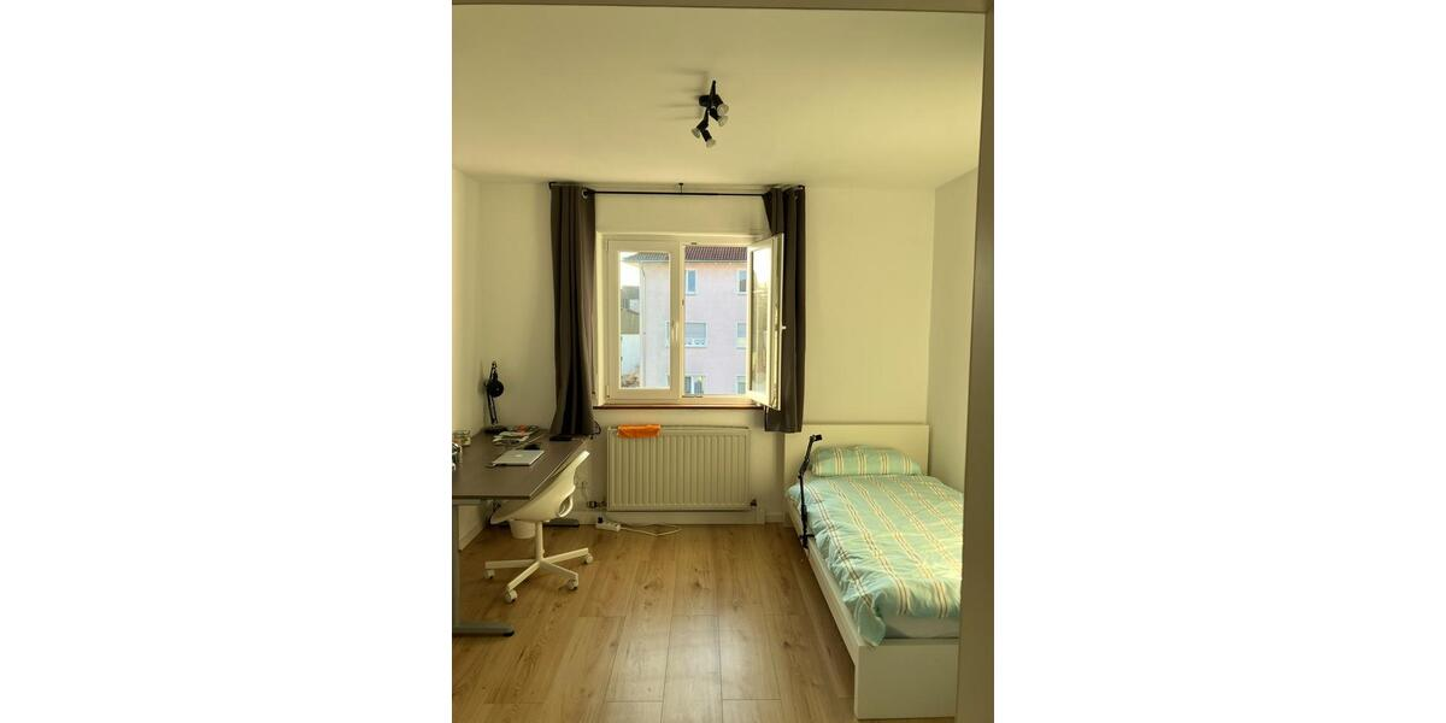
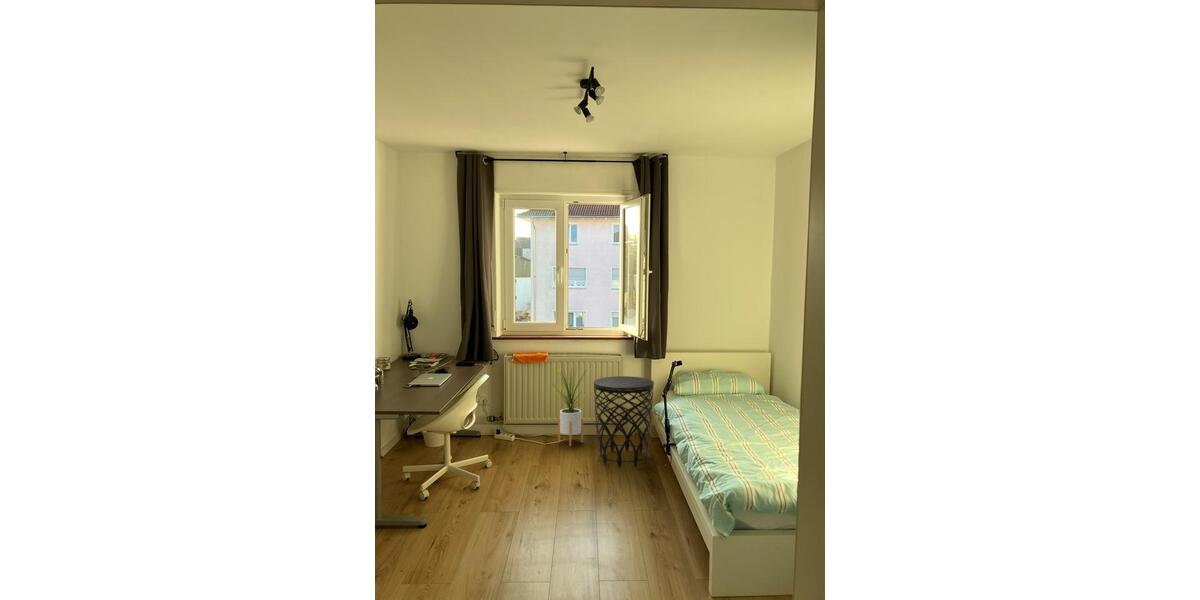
+ side table (622, 419)
+ house plant (571, 400)
